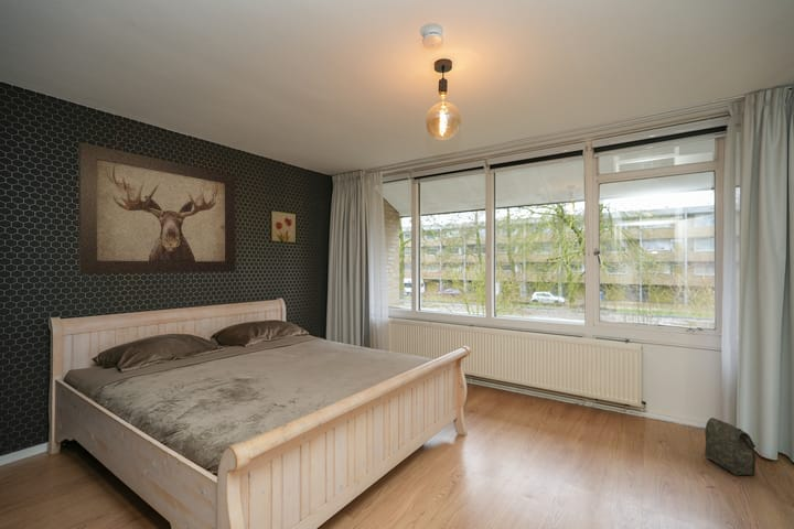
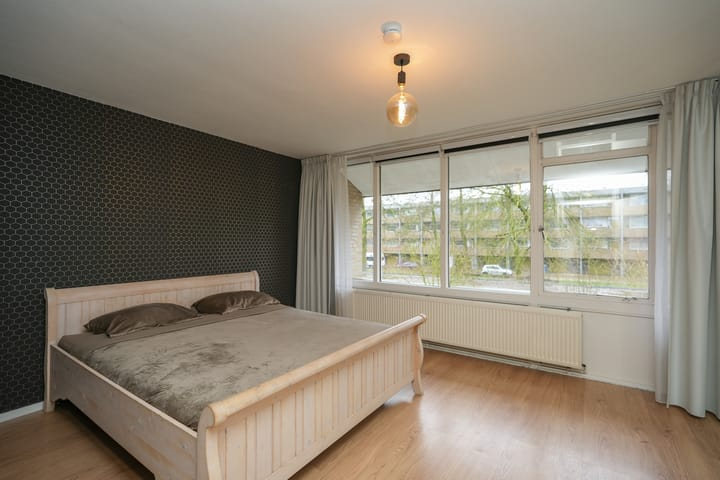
- bag (729, 444)
- wall art (169, 217)
- wall art (282, 227)
